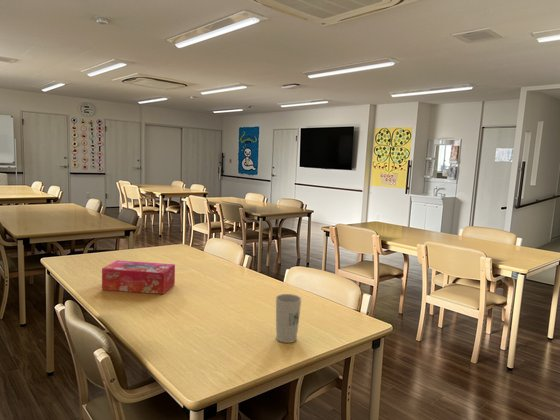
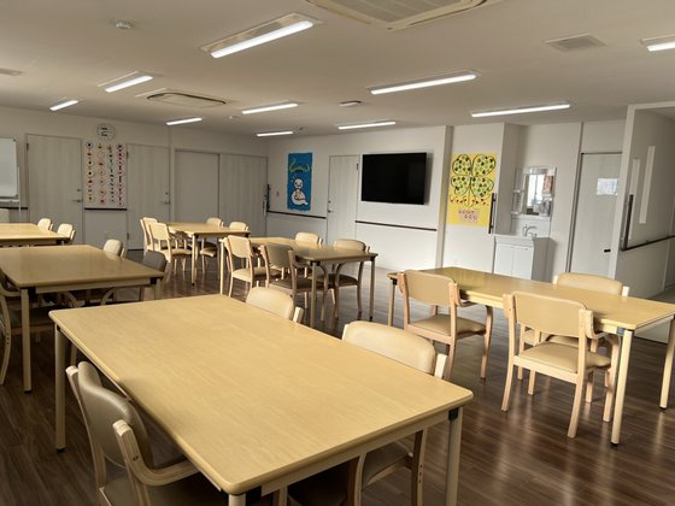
- cup (287, 318)
- tissue box (139, 276)
